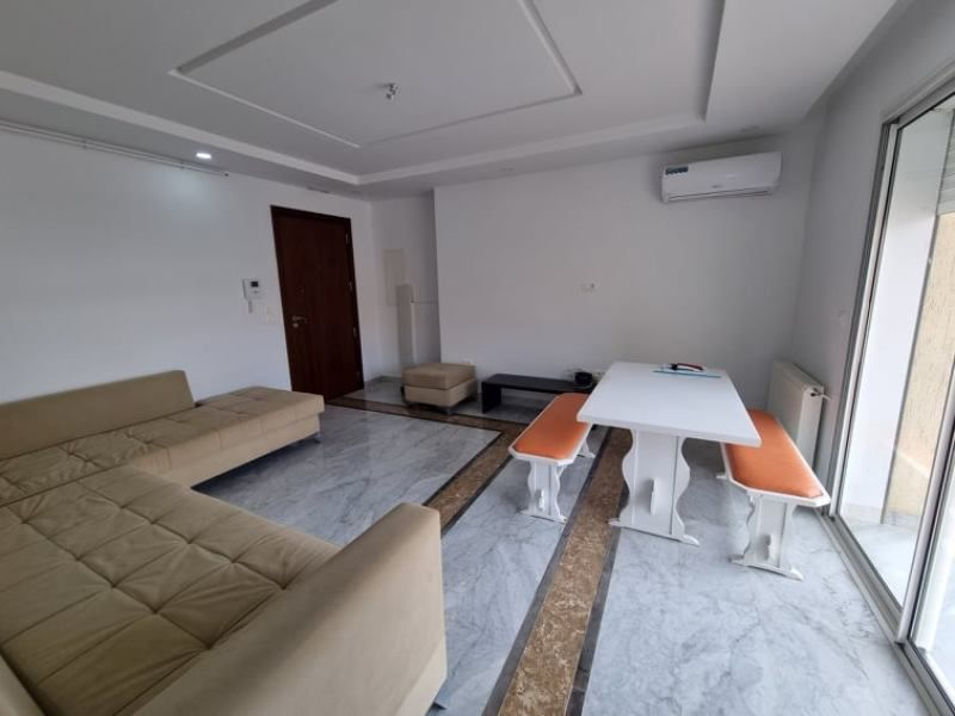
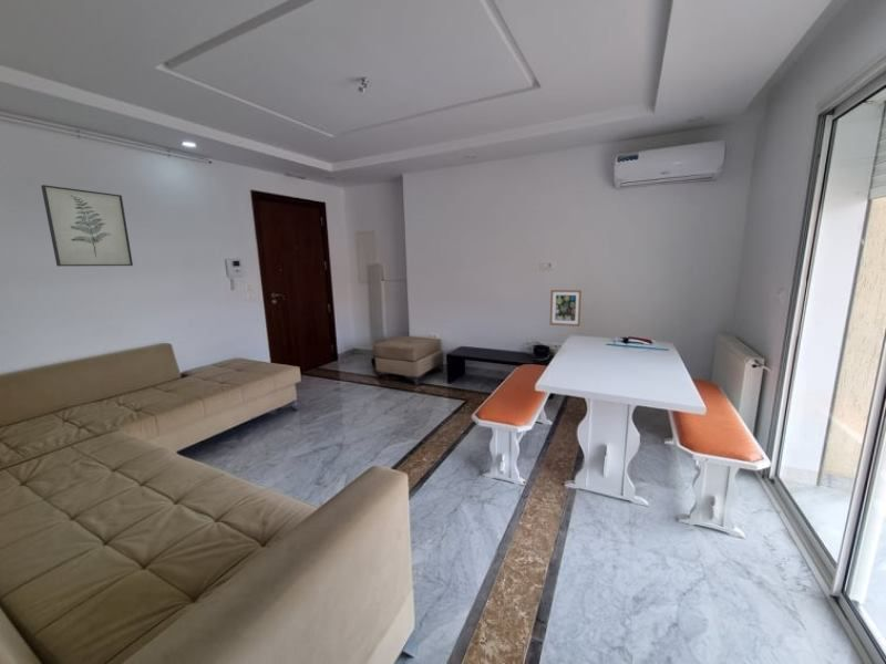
+ wall art (565, 308)
+ wall art (91, 228)
